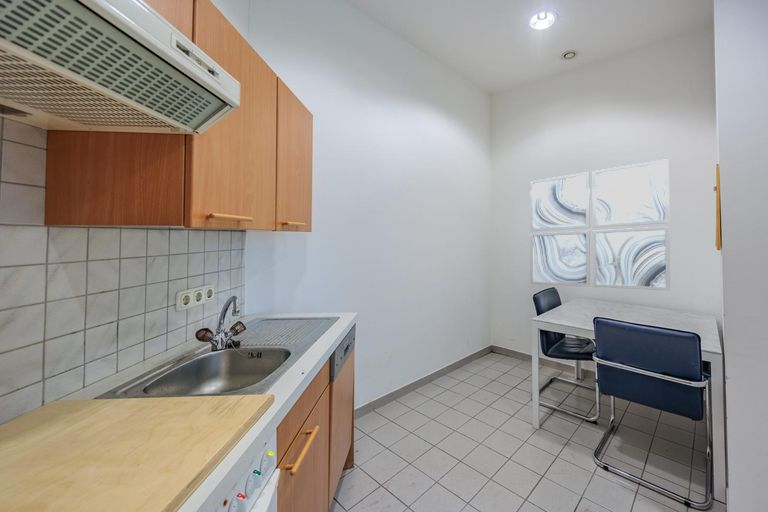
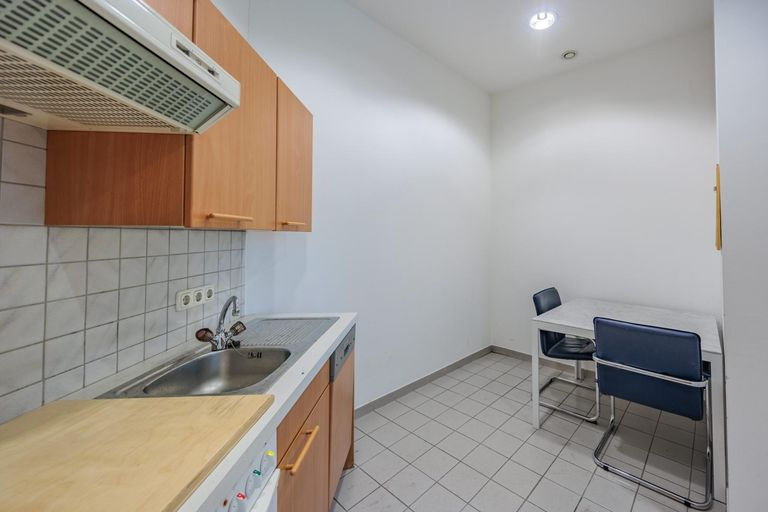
- wall art (589, 227)
